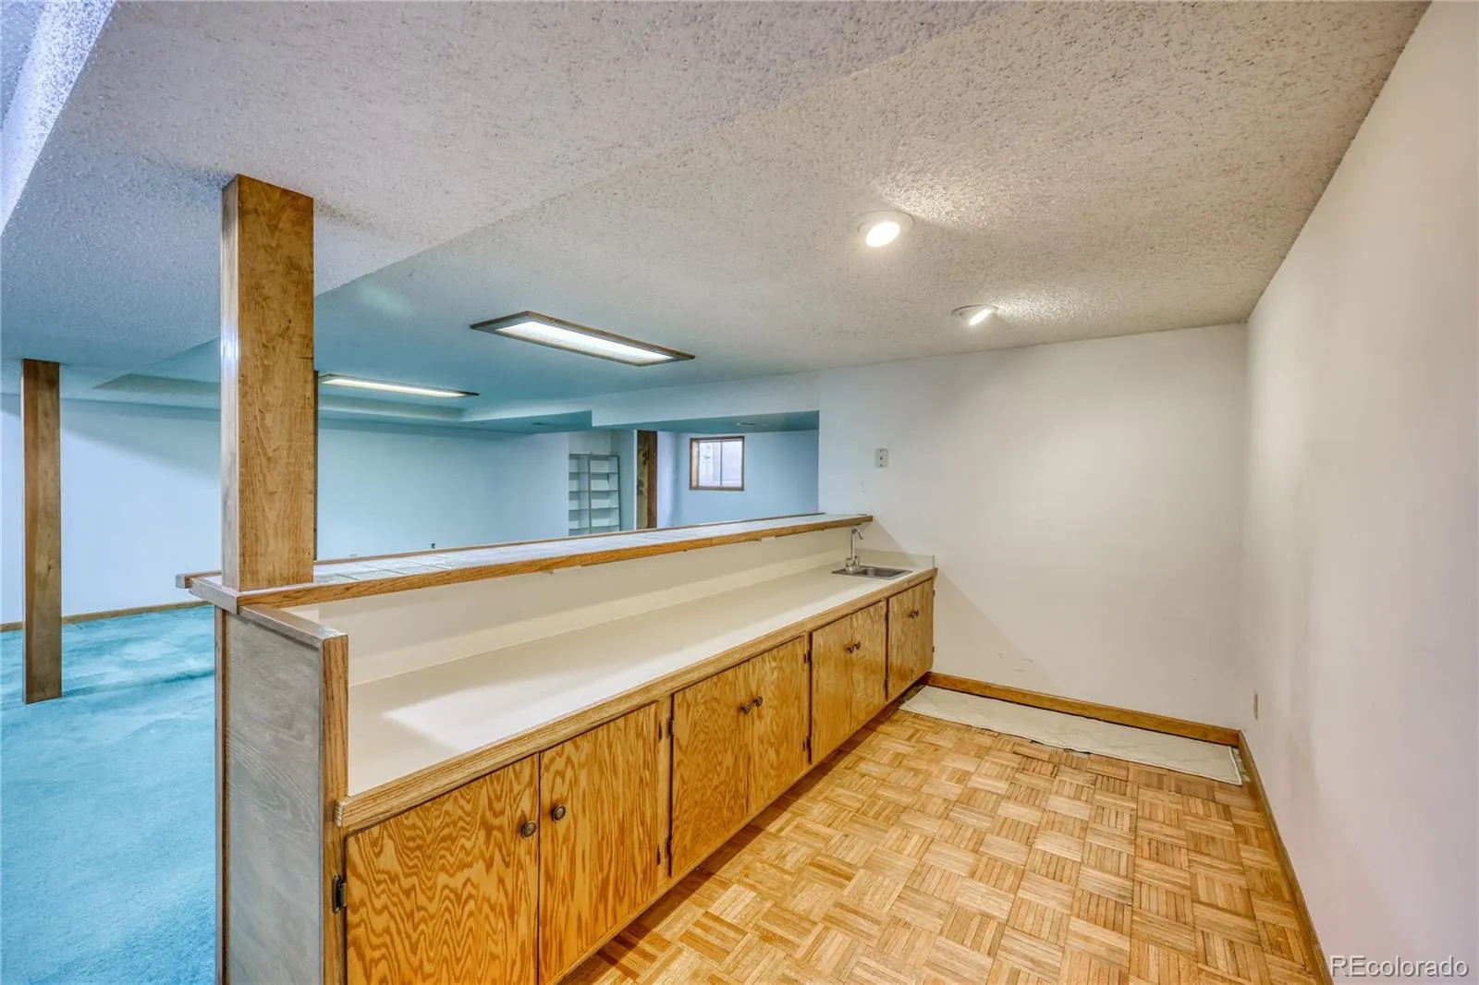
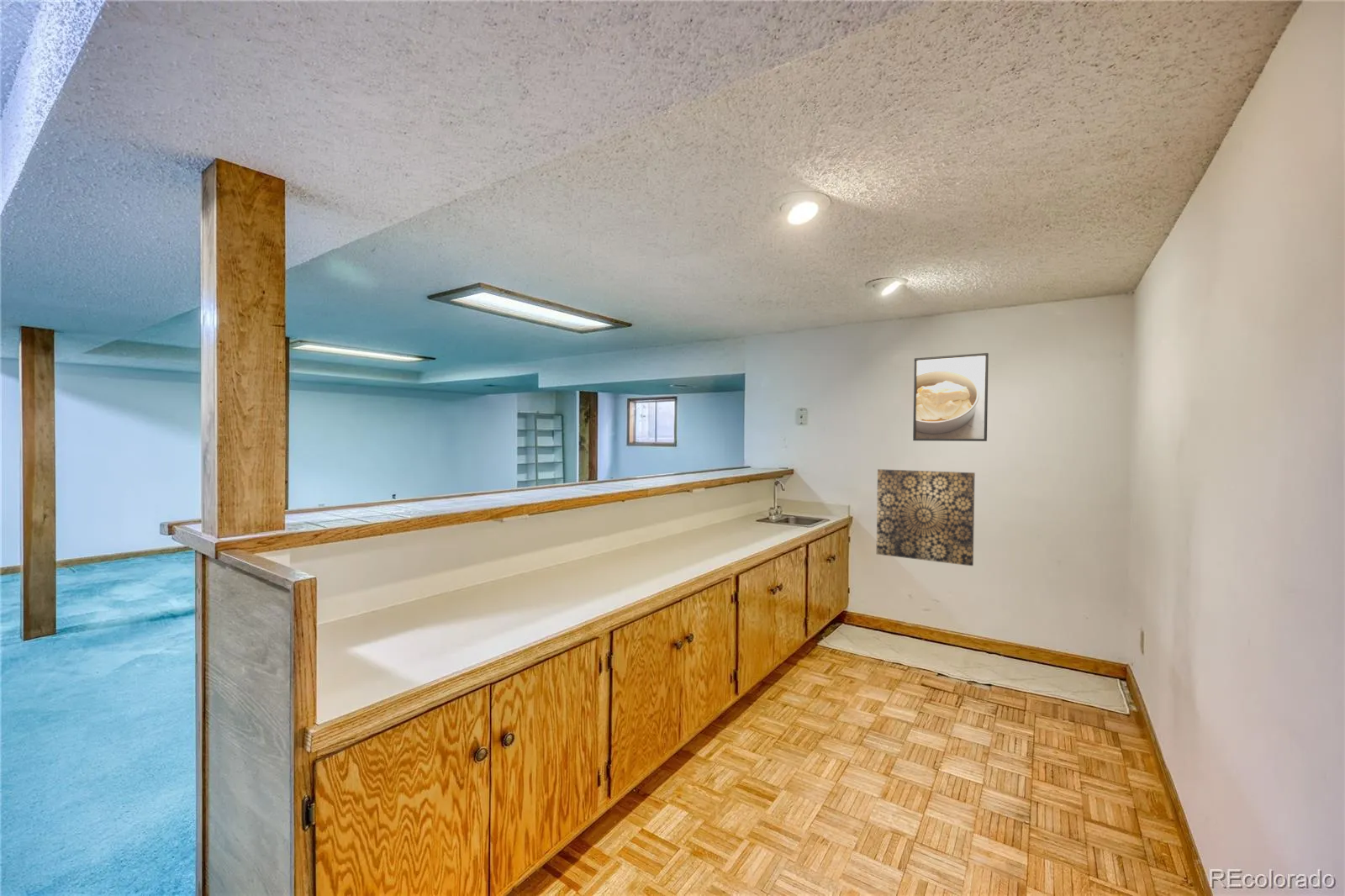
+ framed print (949, 398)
+ wall art (923, 515)
